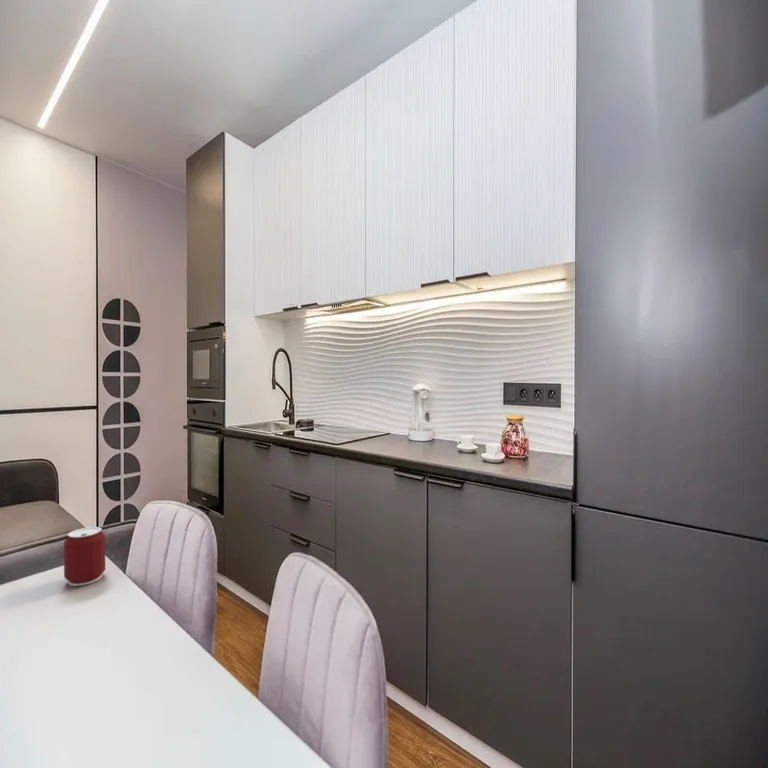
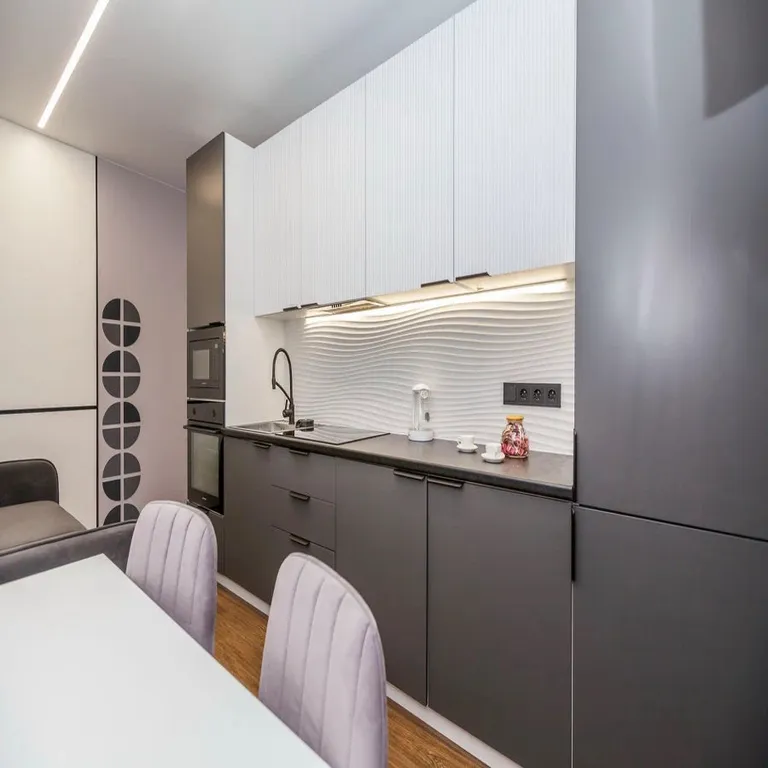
- can (85, 555)
